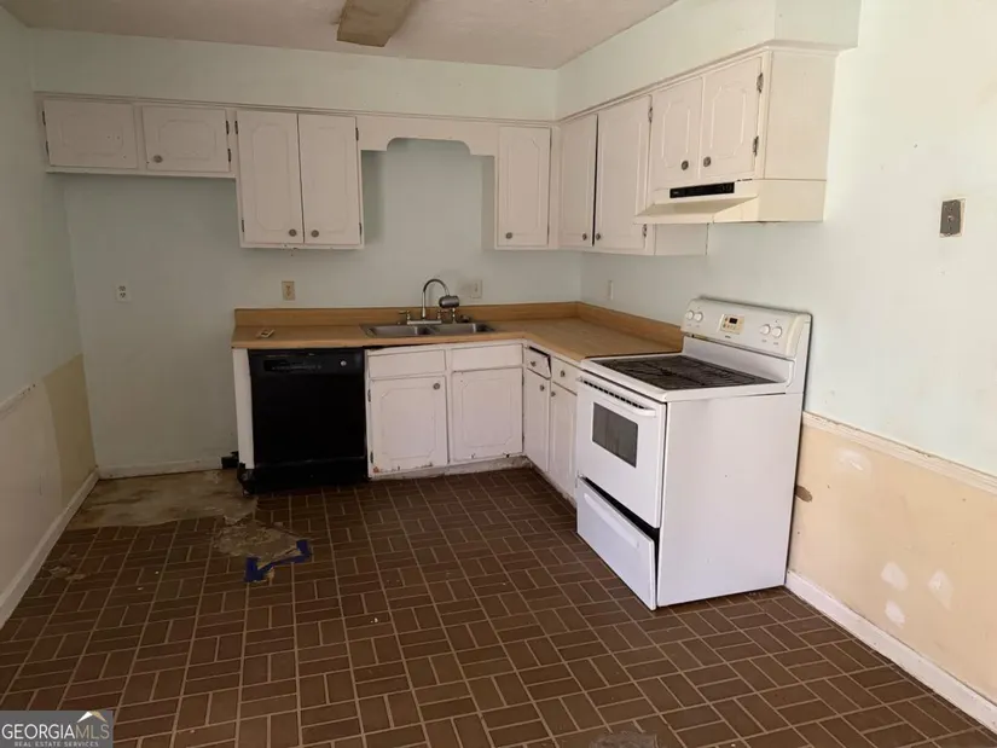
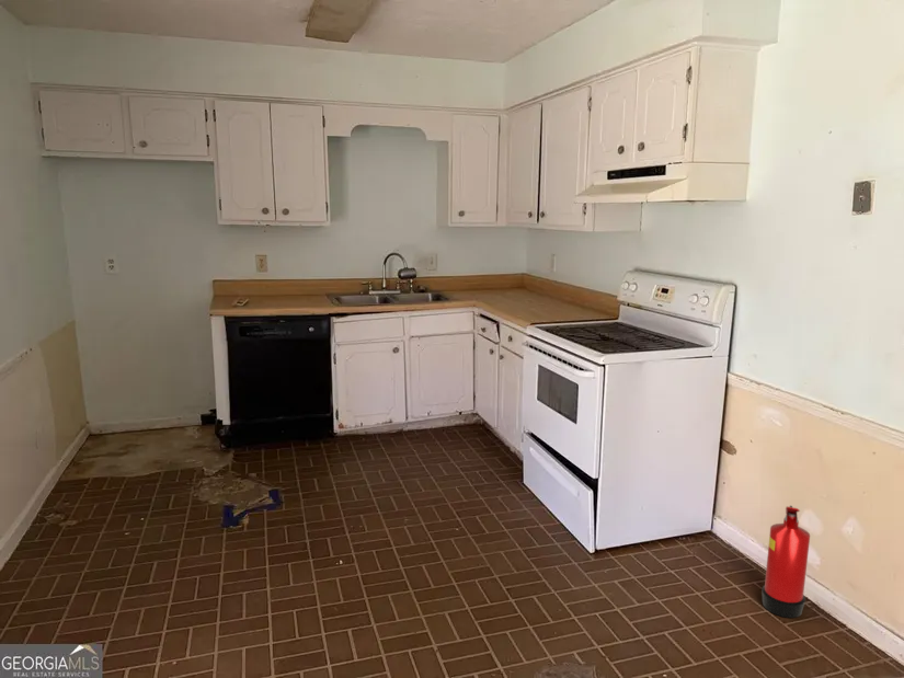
+ fire extinguisher (787, 550)
